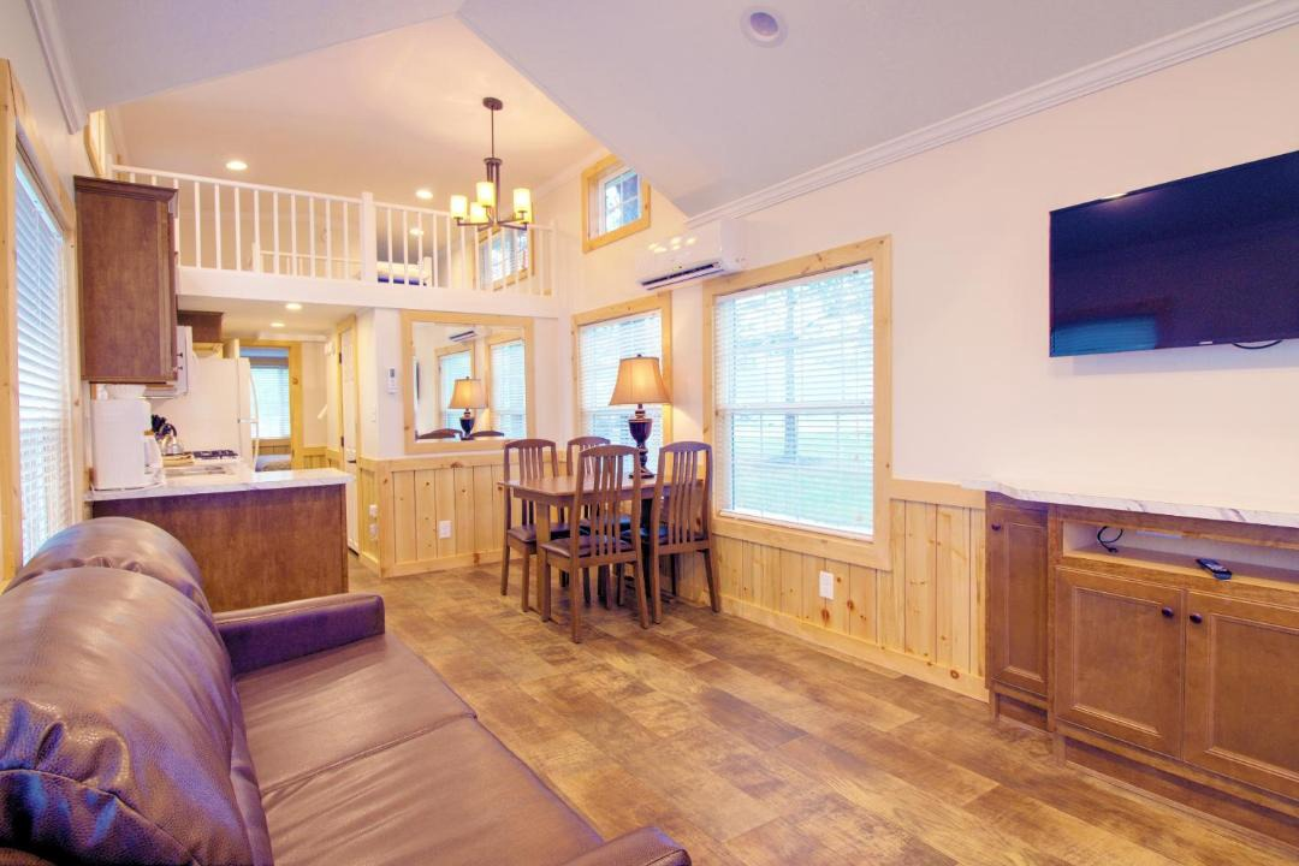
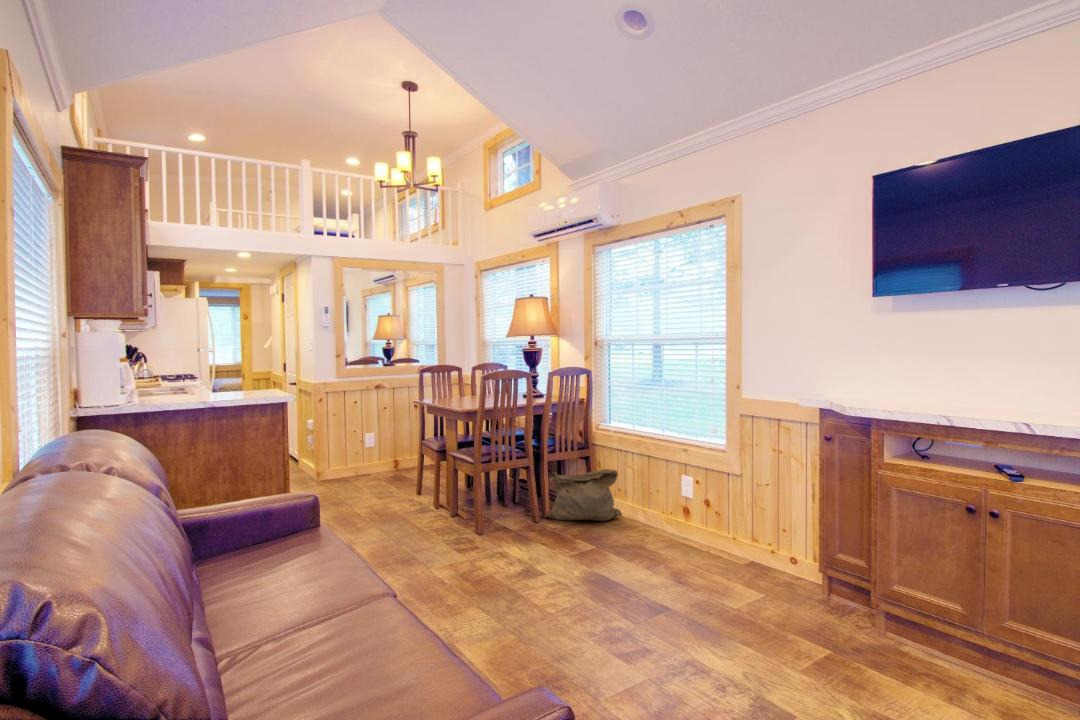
+ bag (583, 493)
